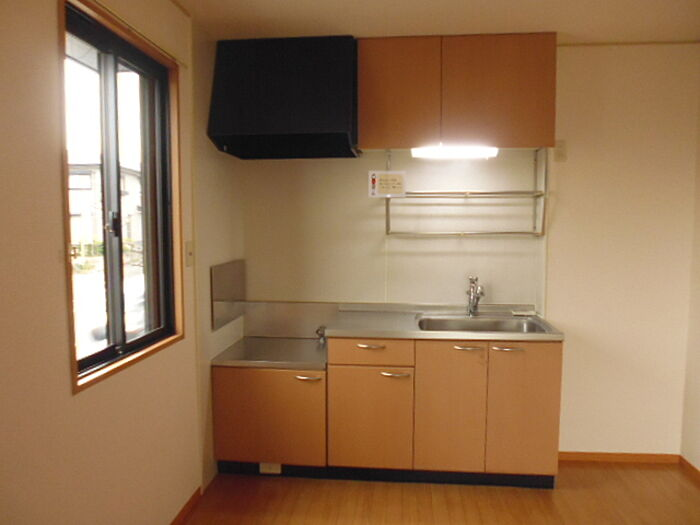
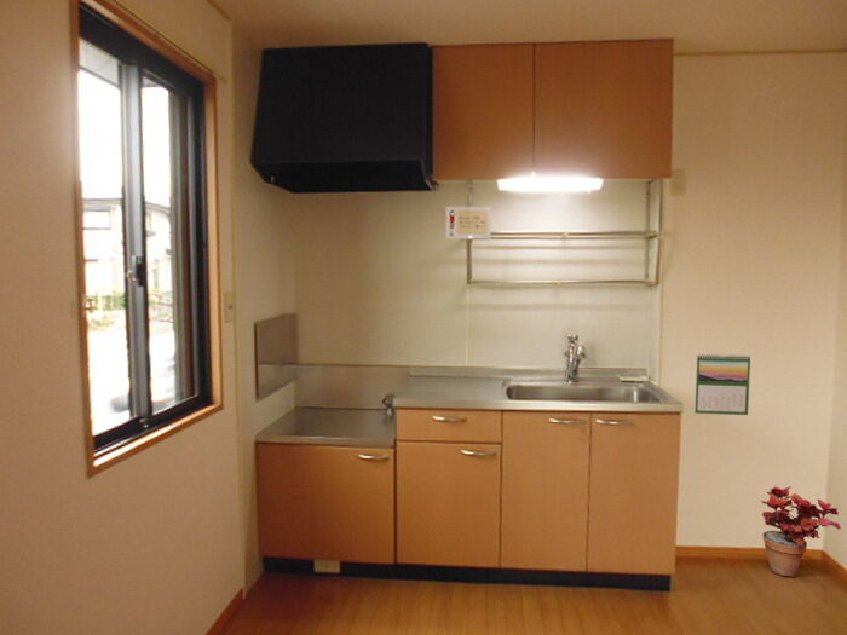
+ calendar (722, 383)
+ potted plant (793, 532)
